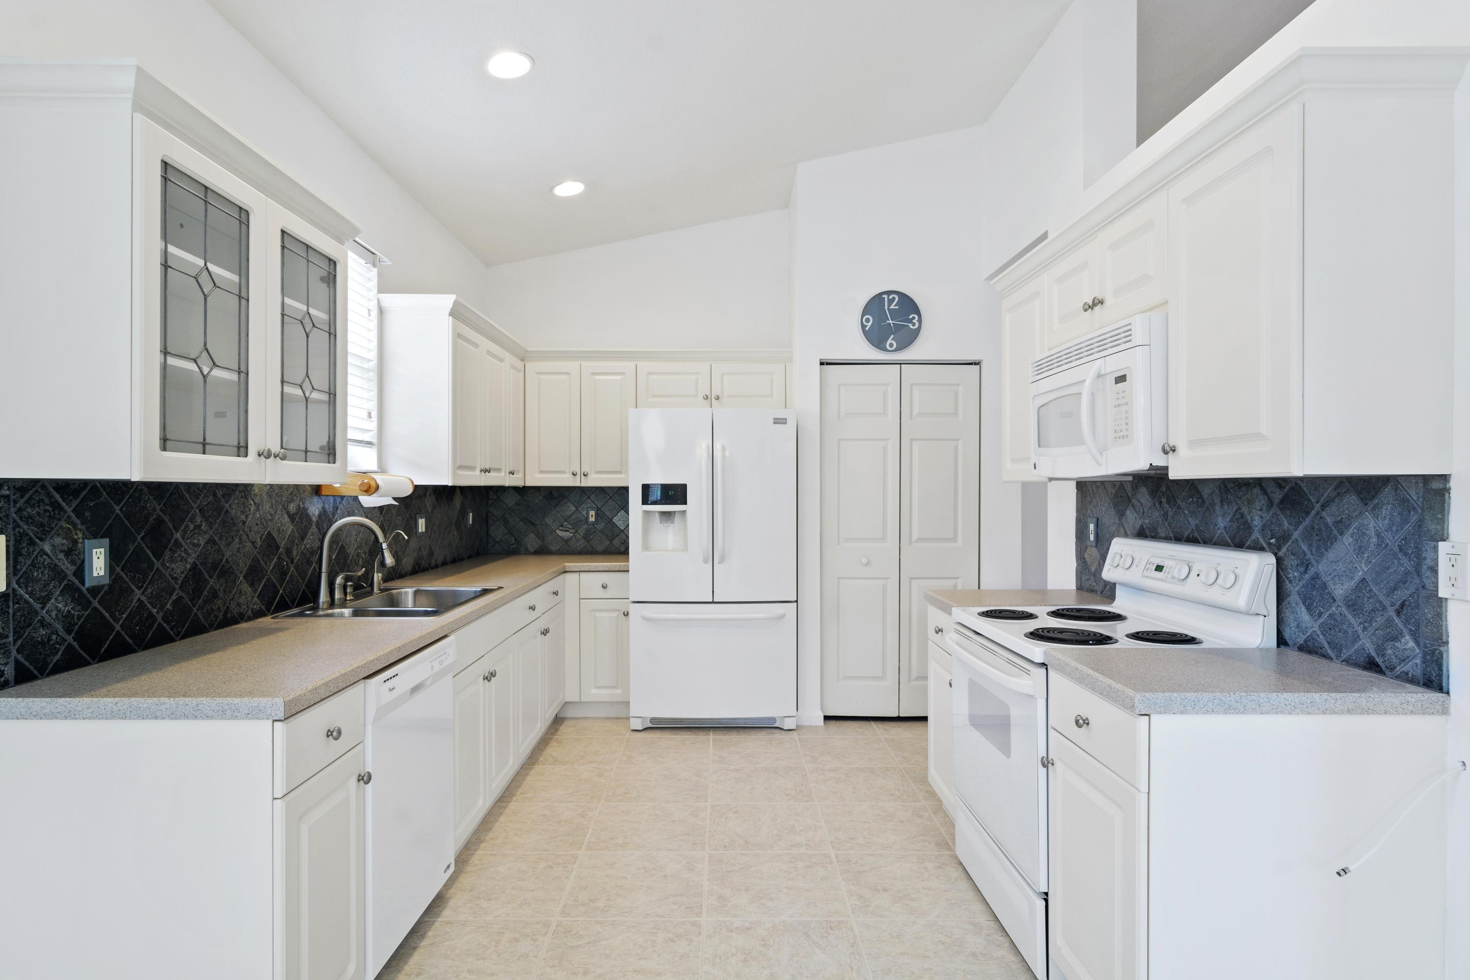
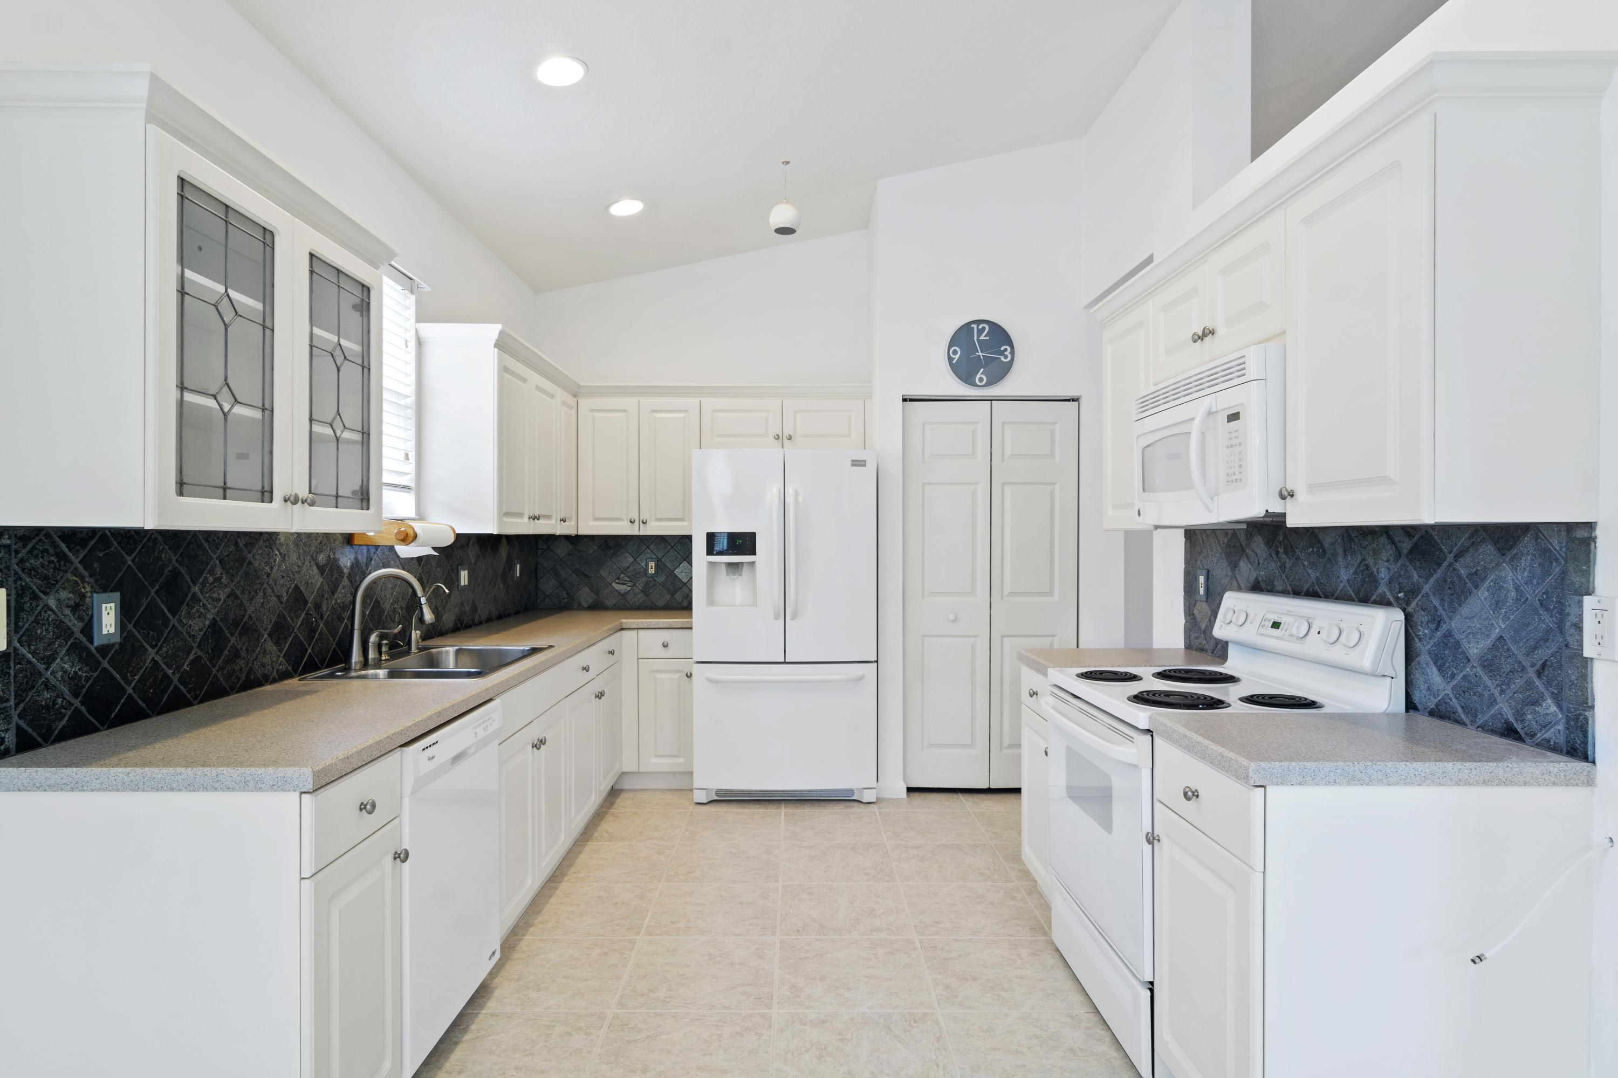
+ pendant light (785, 196)
